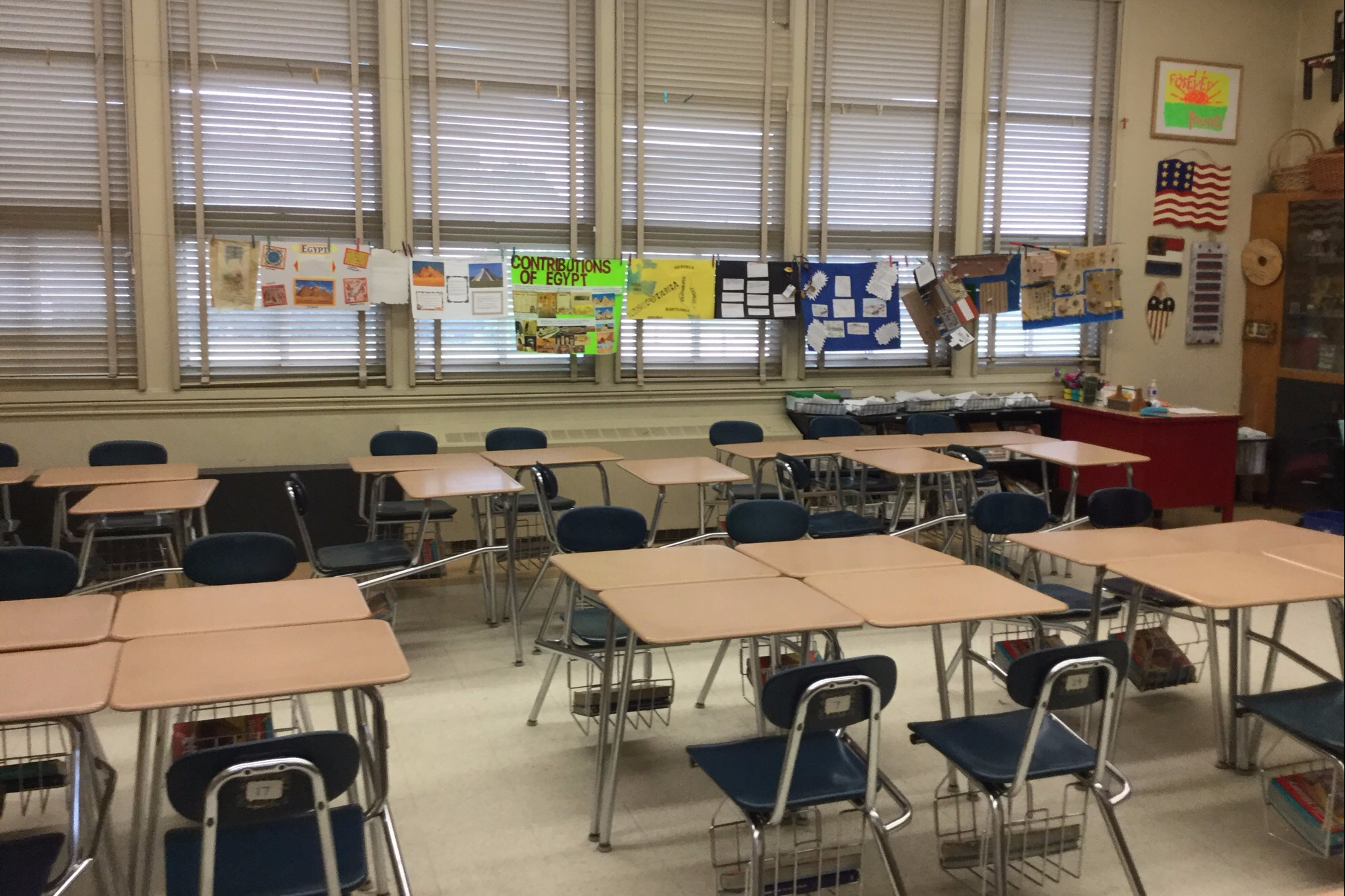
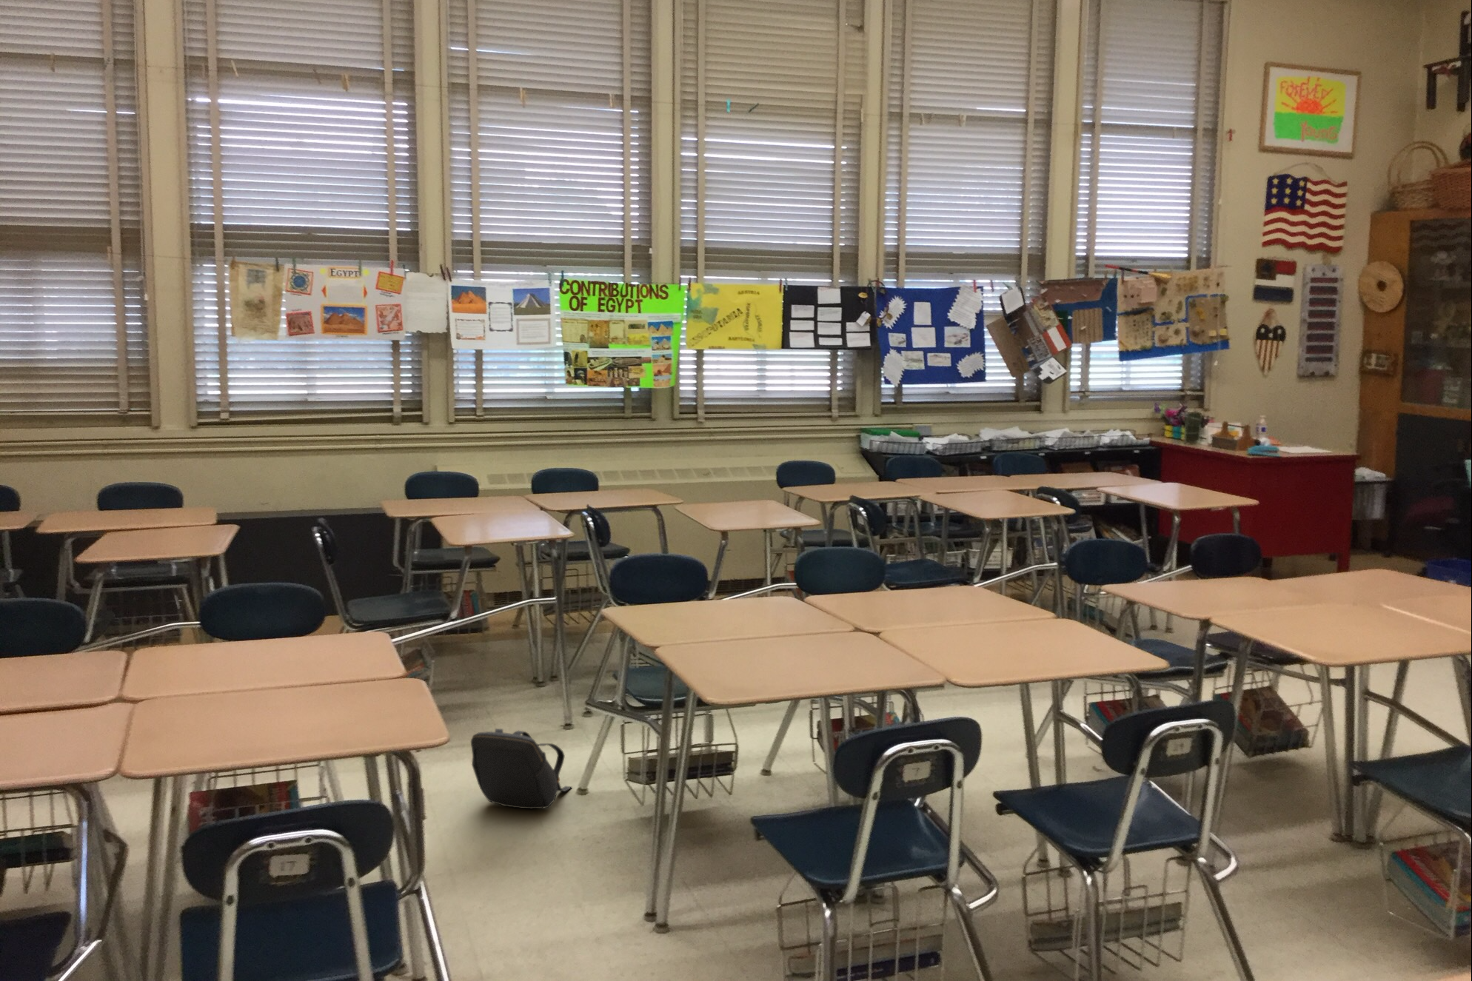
+ backpack (521, 762)
